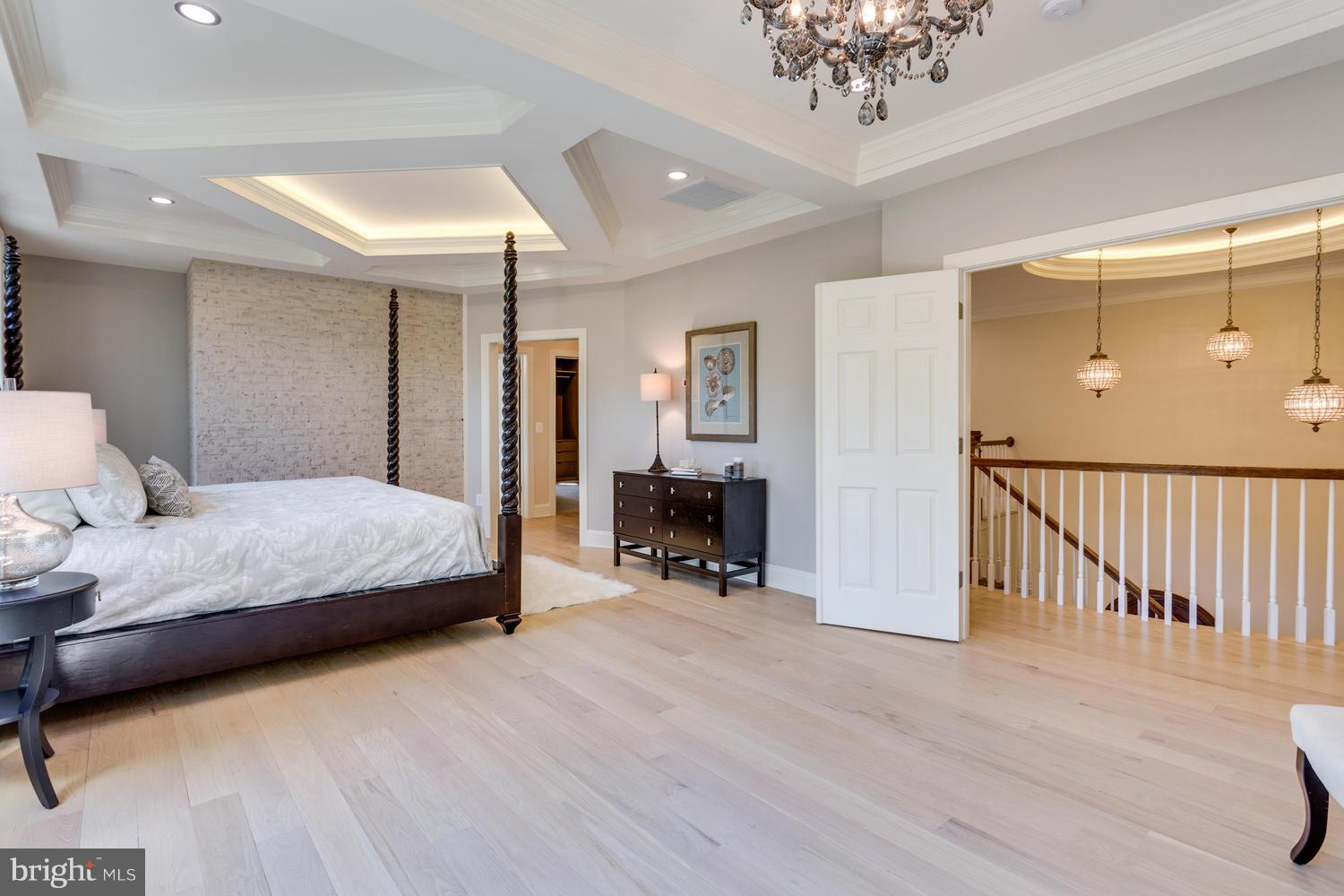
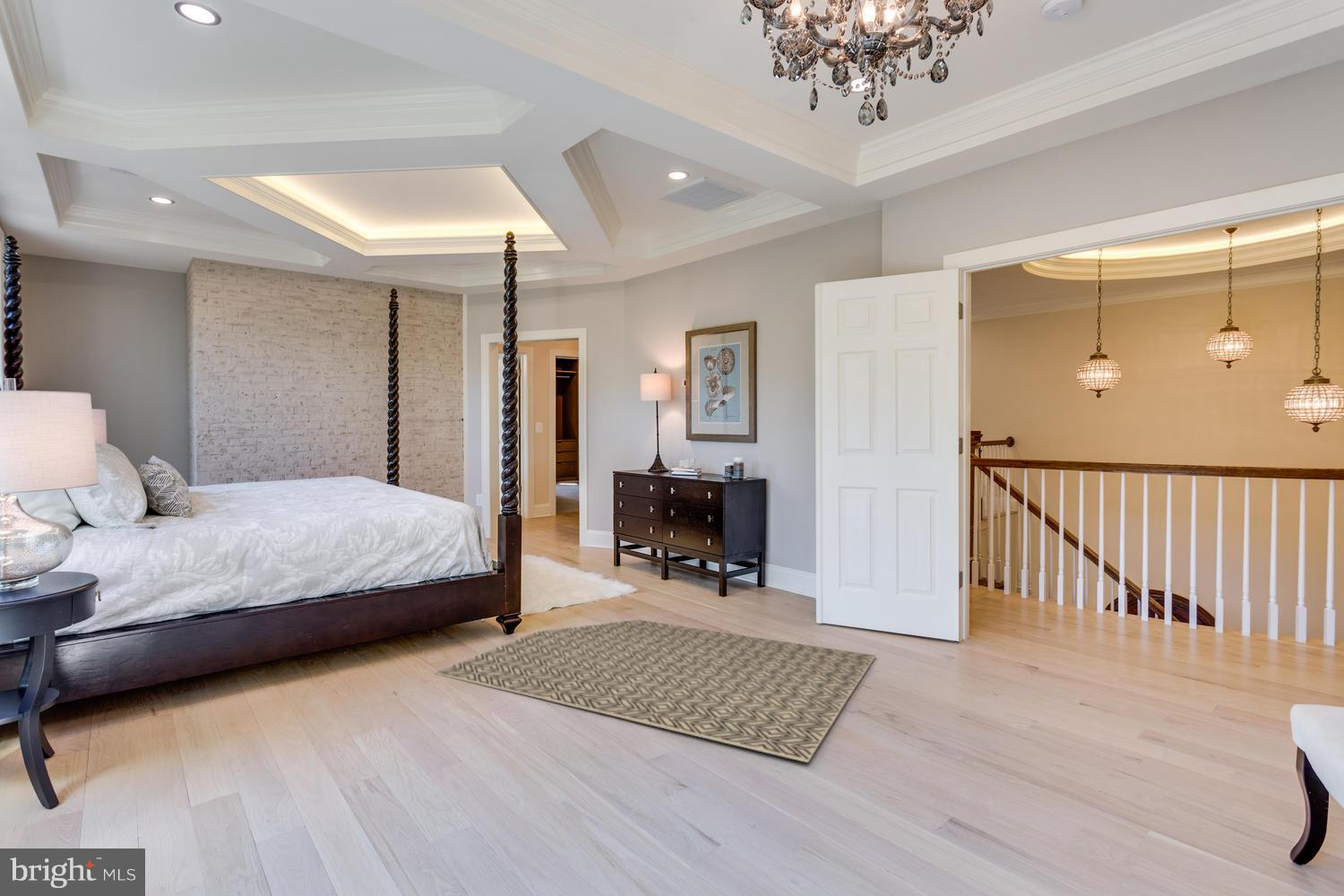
+ rug (662, 664)
